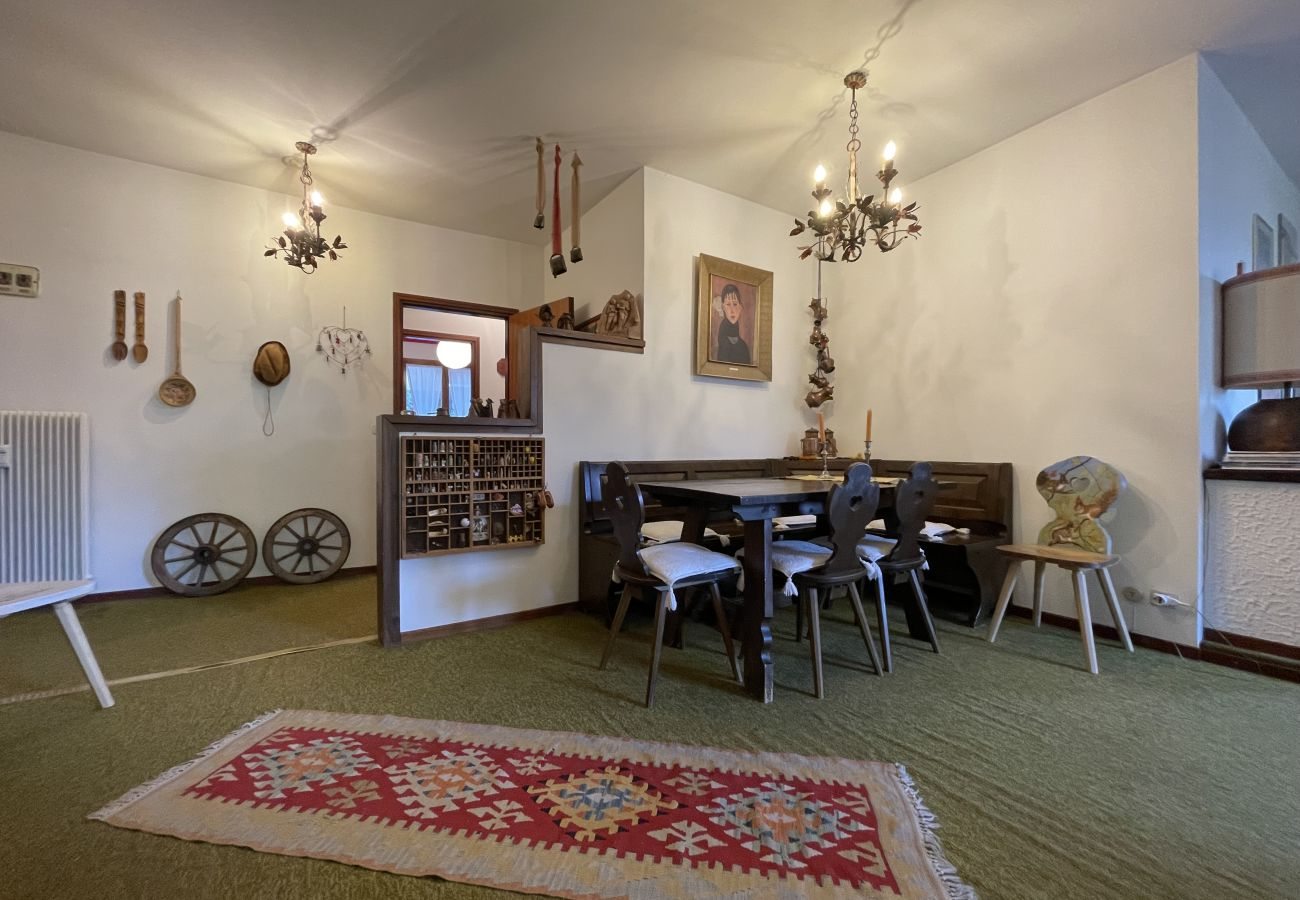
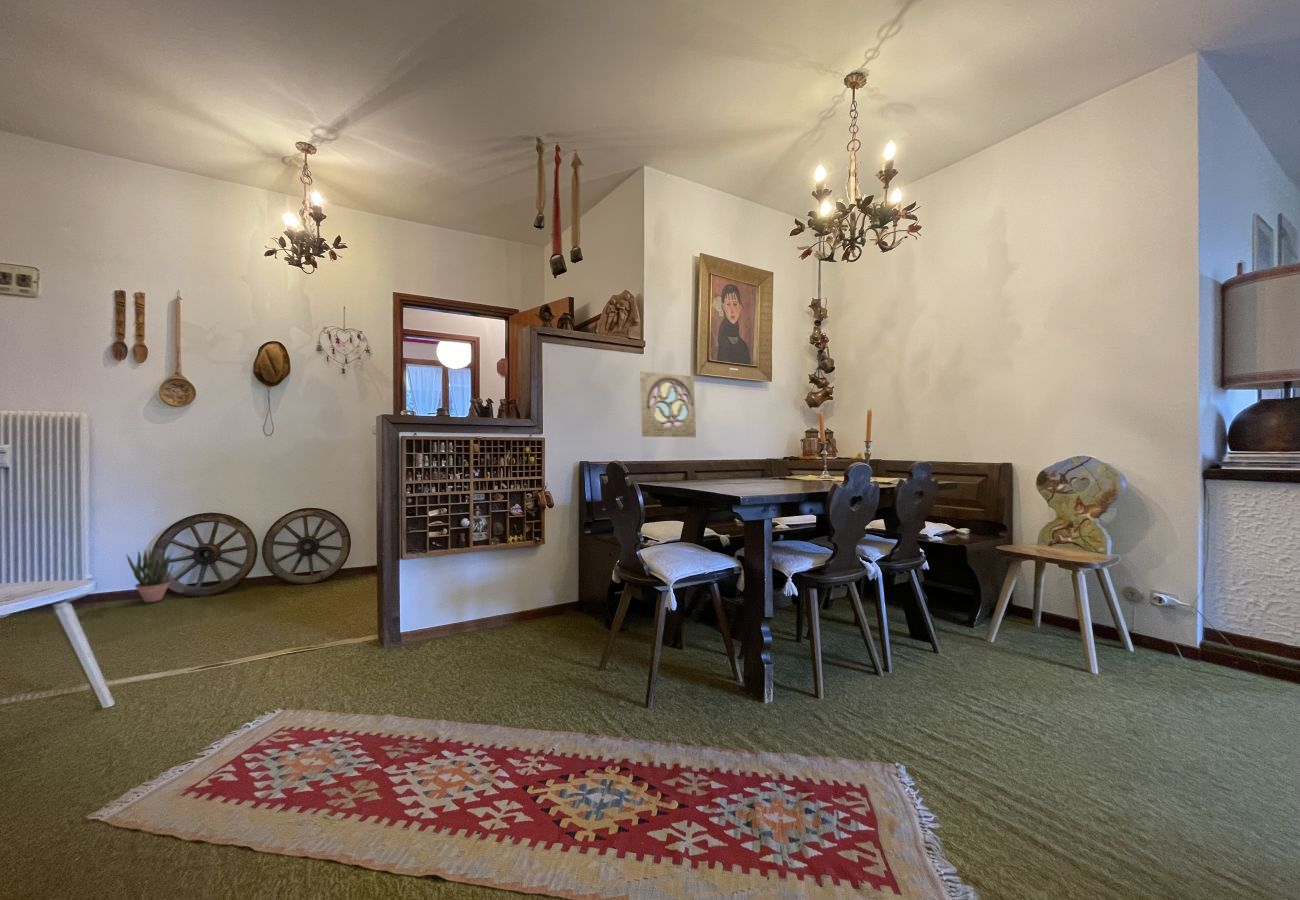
+ wall ornament (668, 405)
+ potted plant (150, 575)
